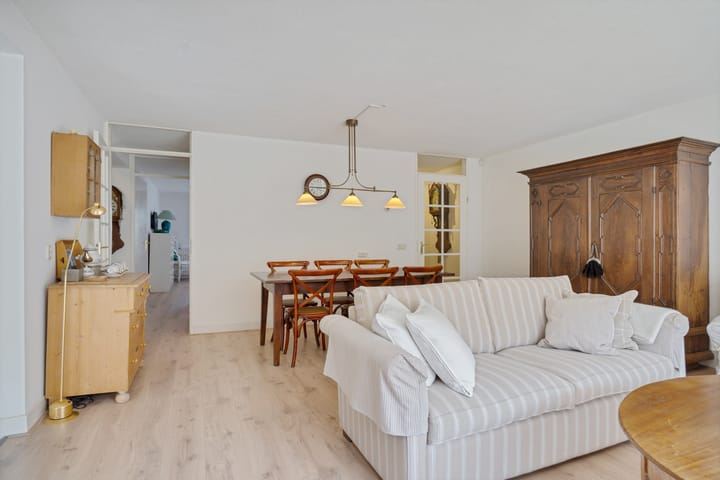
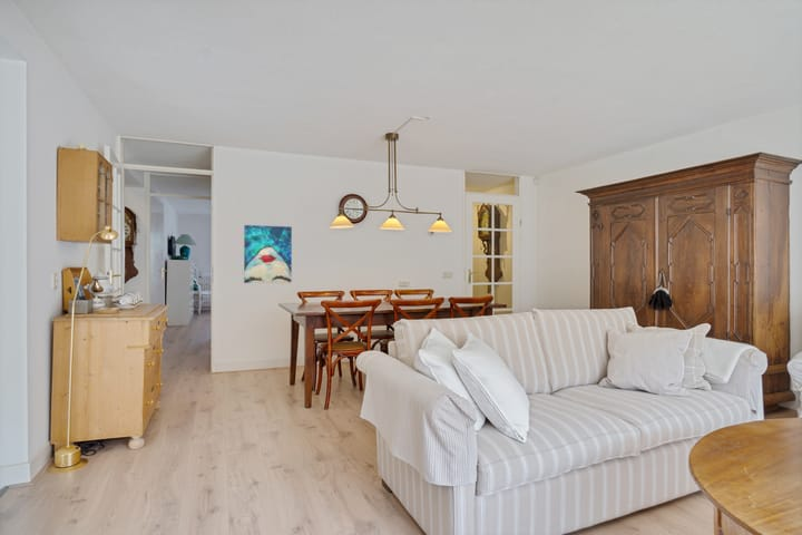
+ wall art (267, 254)
